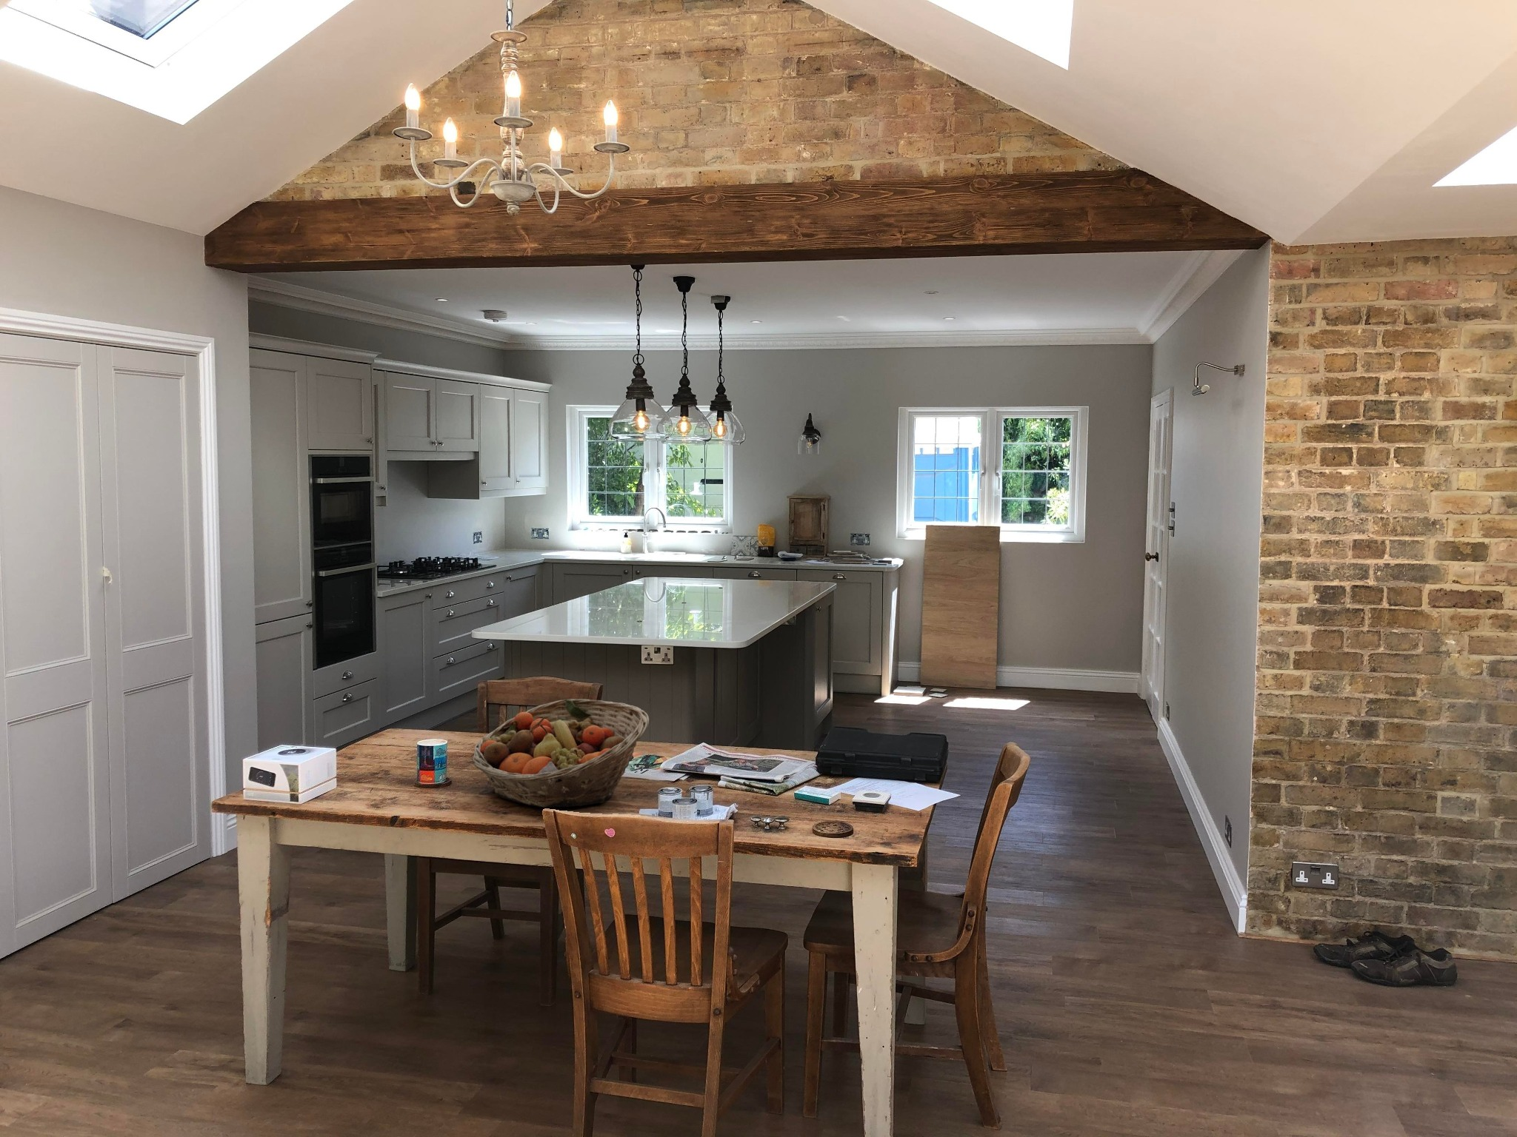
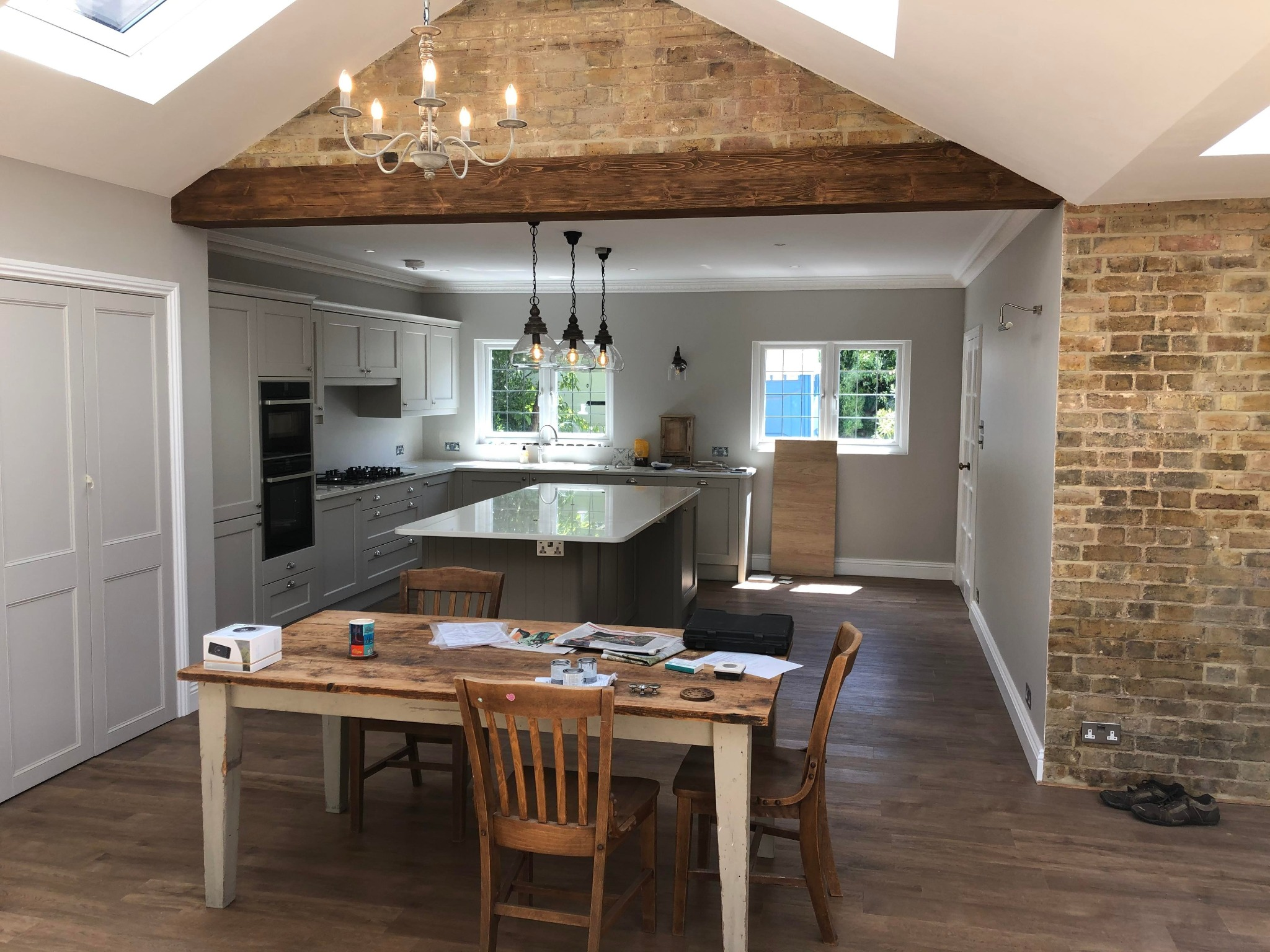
- fruit basket (560, 750)
